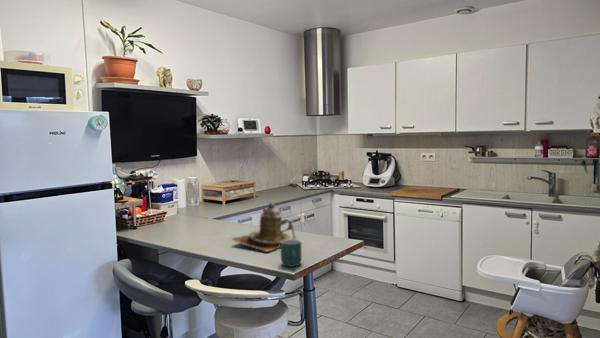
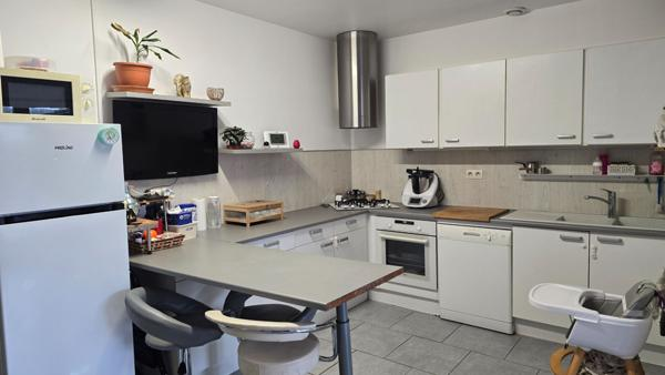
- mug (293, 253)
- teapot (264, 223)
